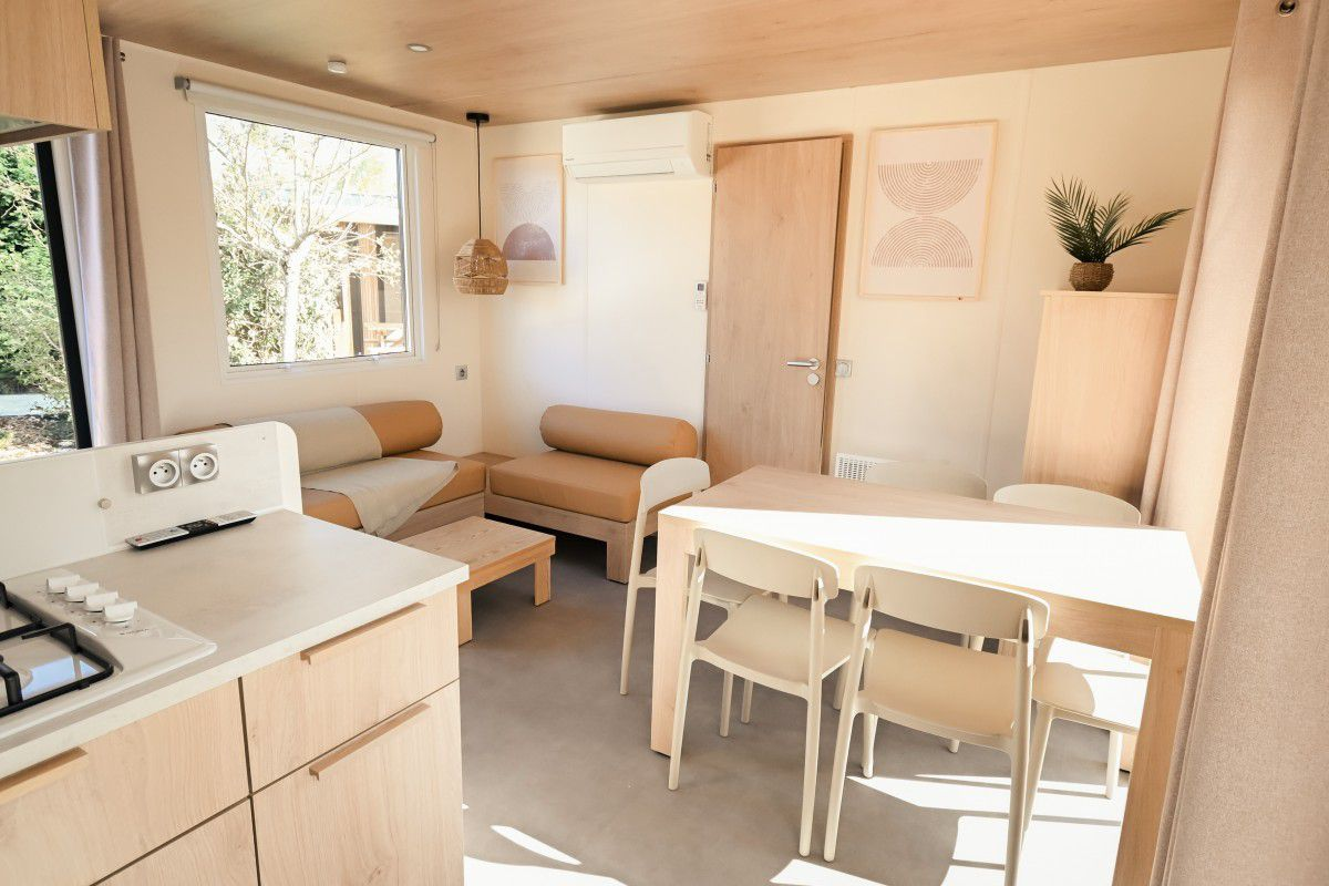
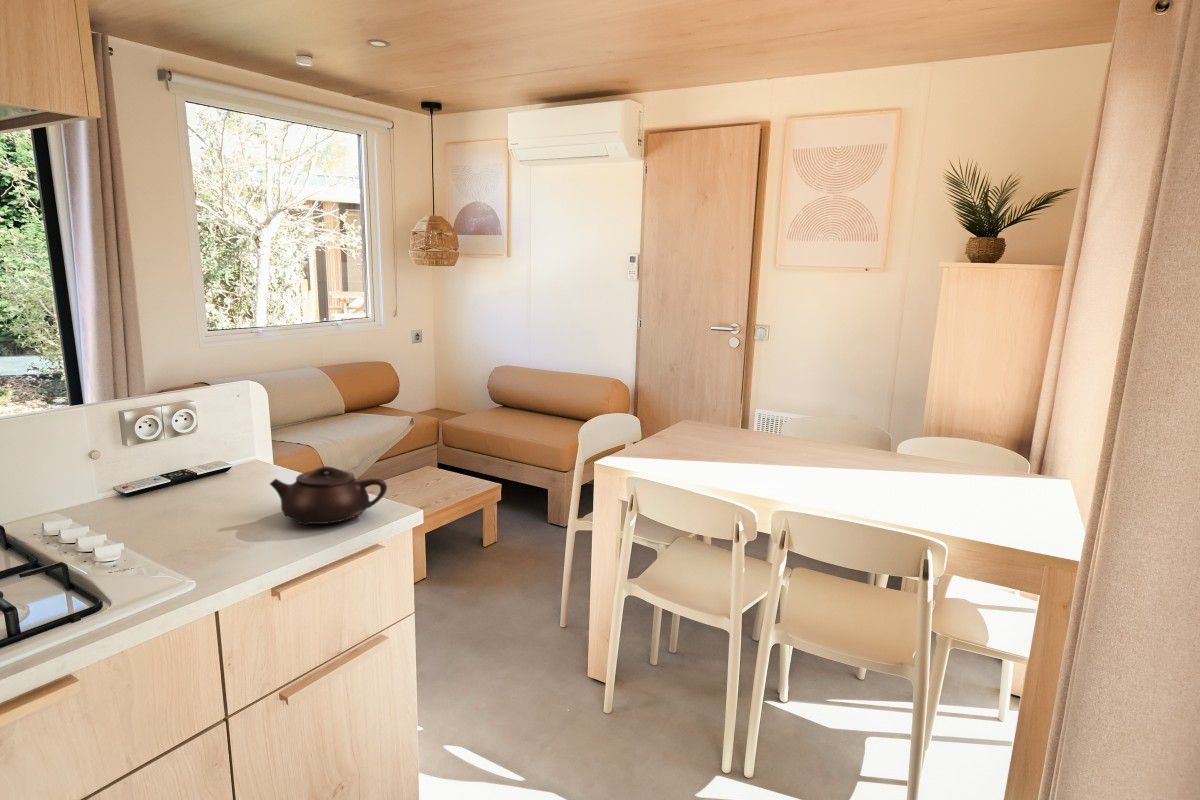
+ teapot (327, 491)
